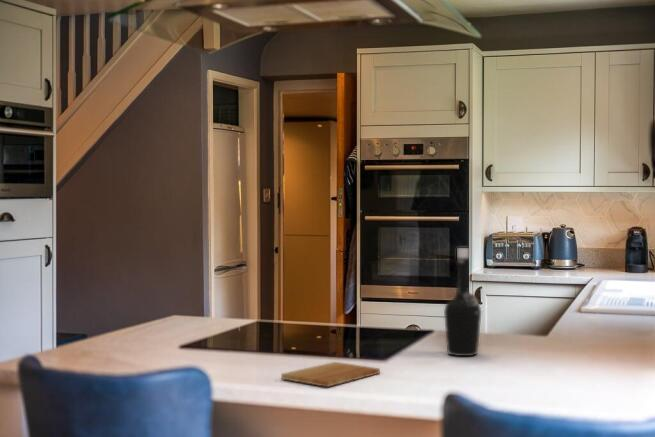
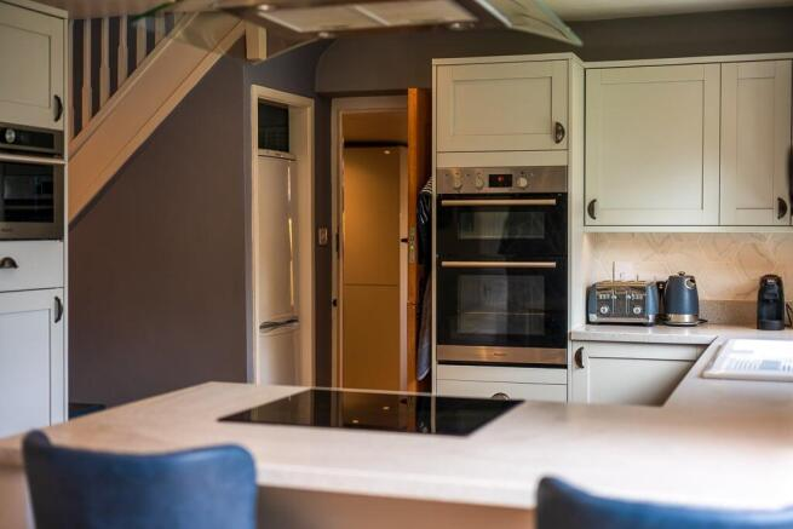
- cutting board (331, 373)
- bottle (462, 301)
